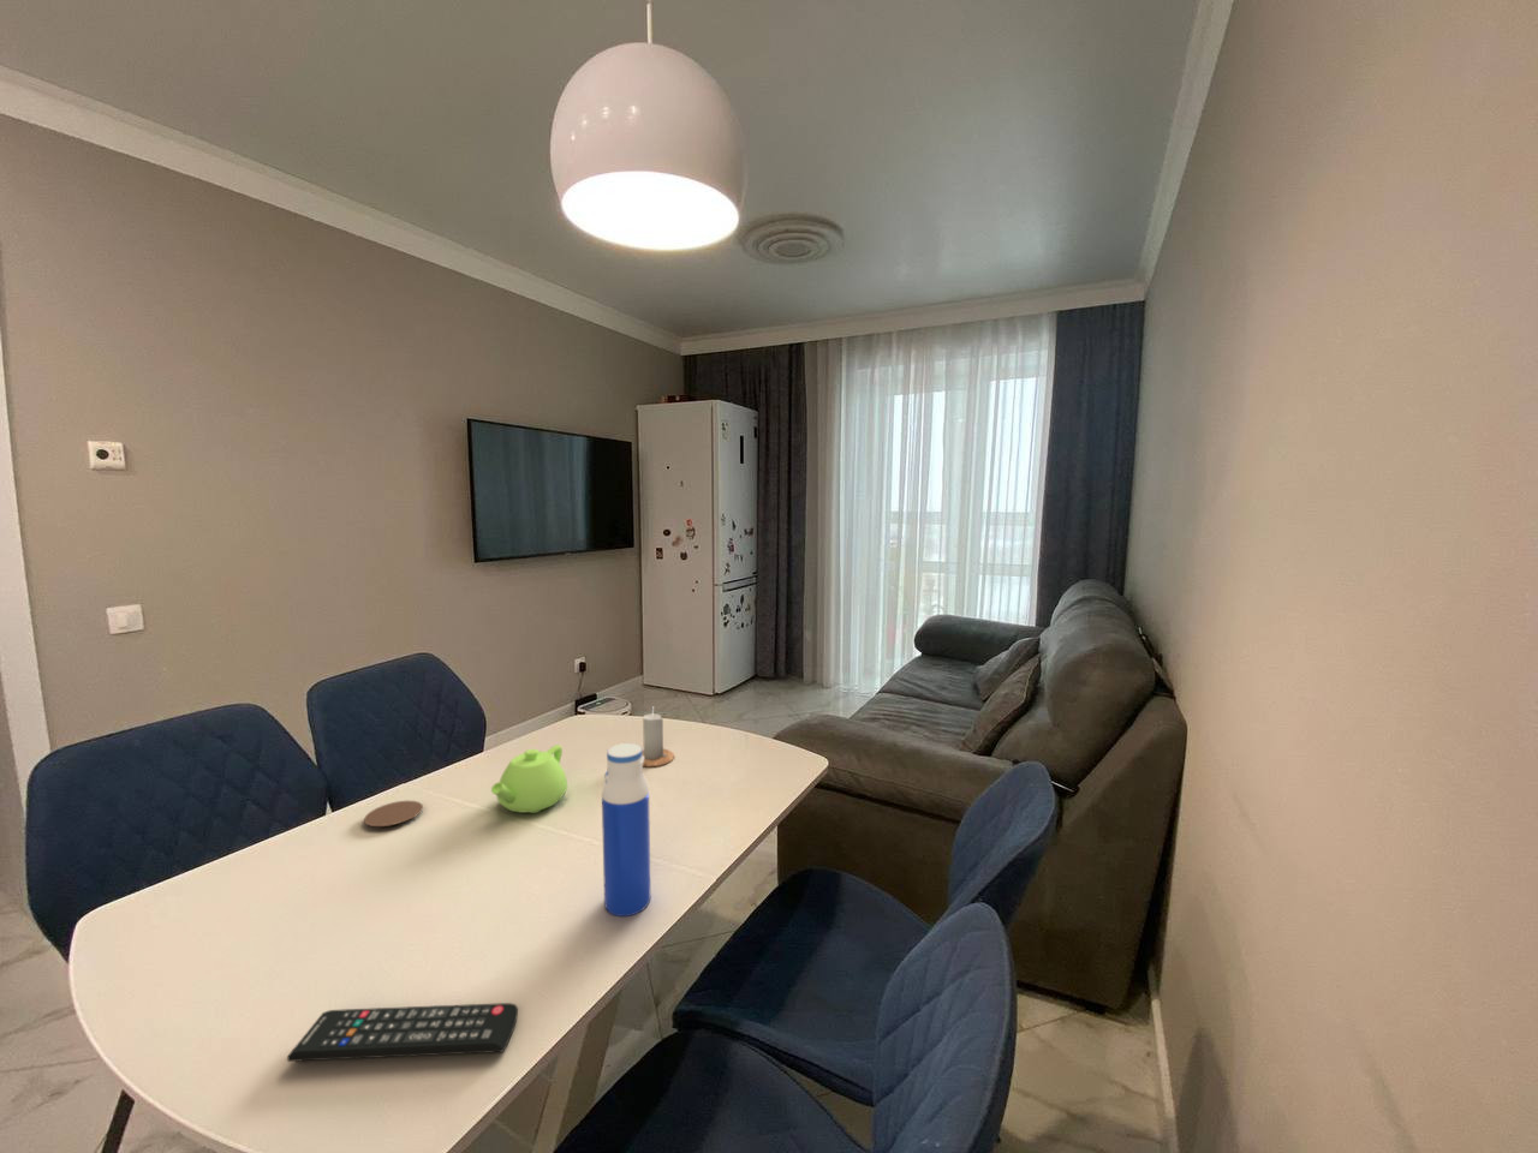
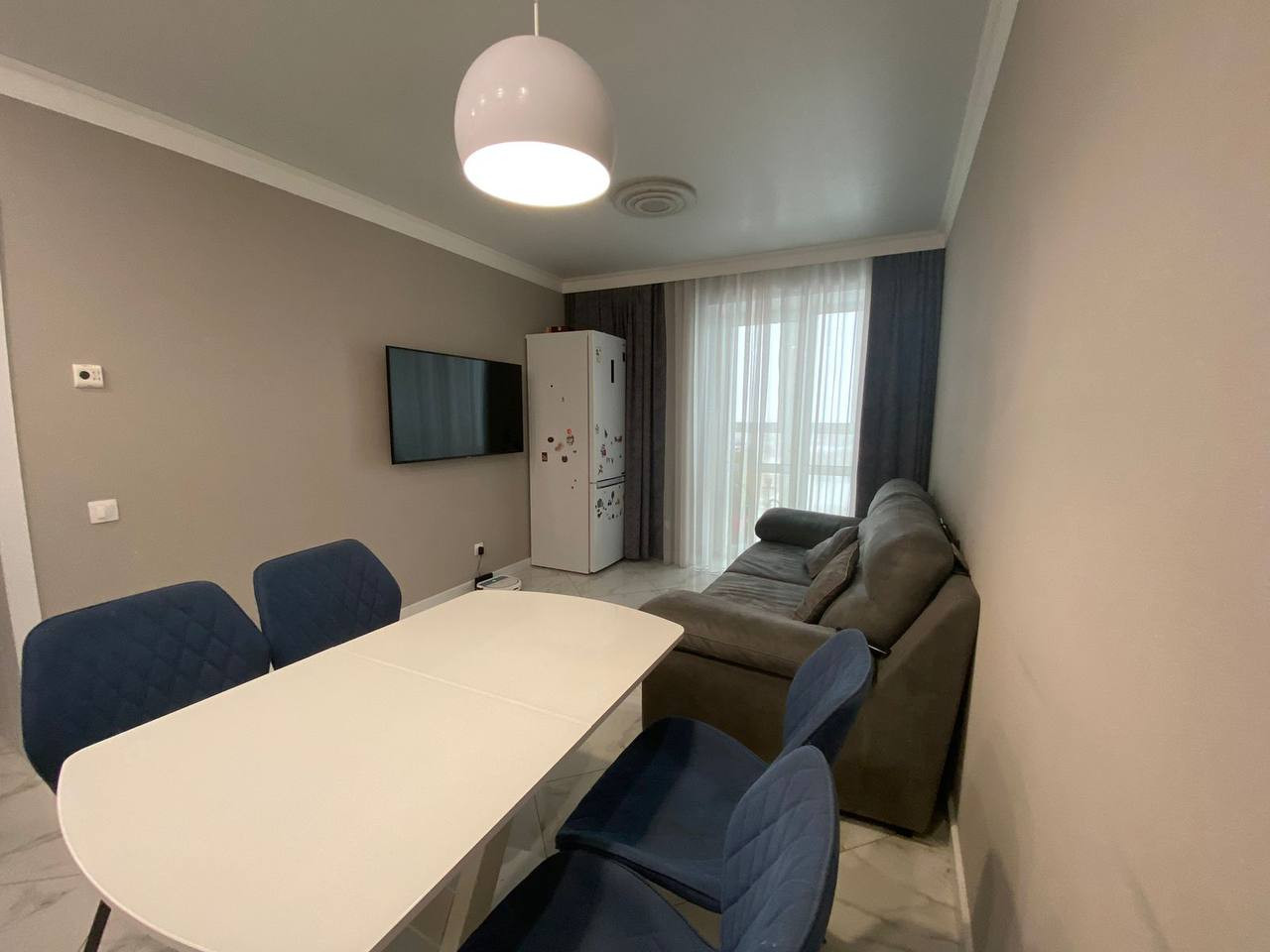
- remote control (407, 1034)
- water bottle (626, 826)
- coaster (394, 815)
- candle (653, 728)
- teapot (529, 779)
